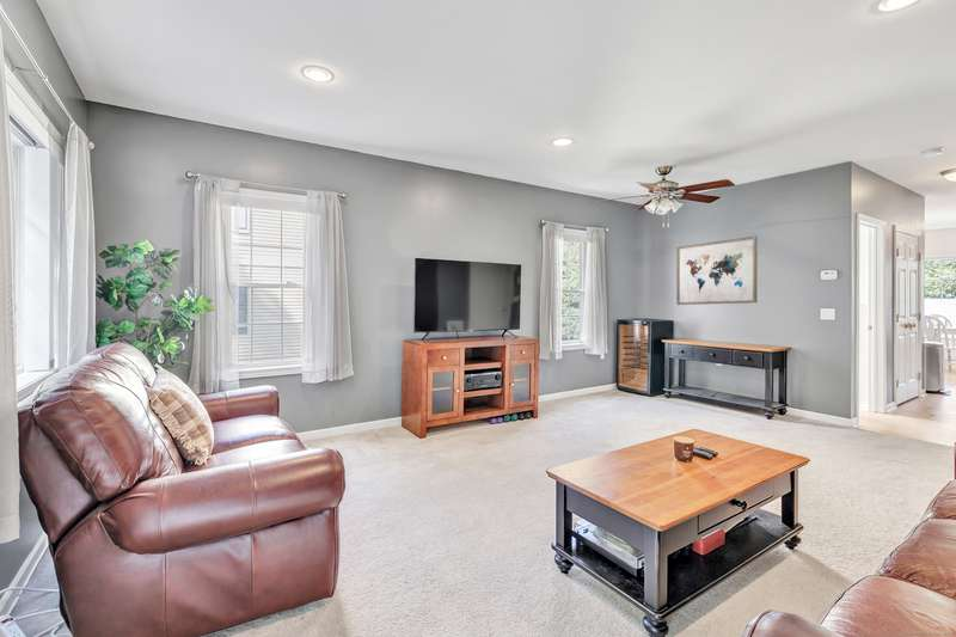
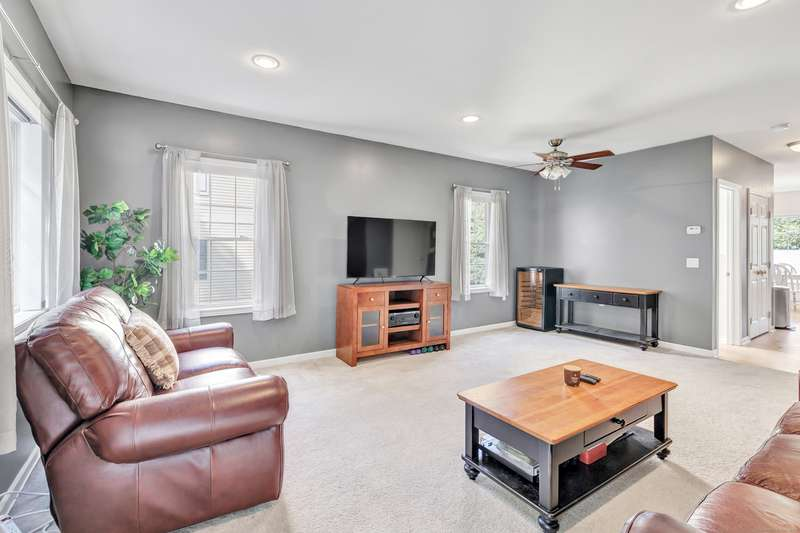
- wall art (713, 272)
